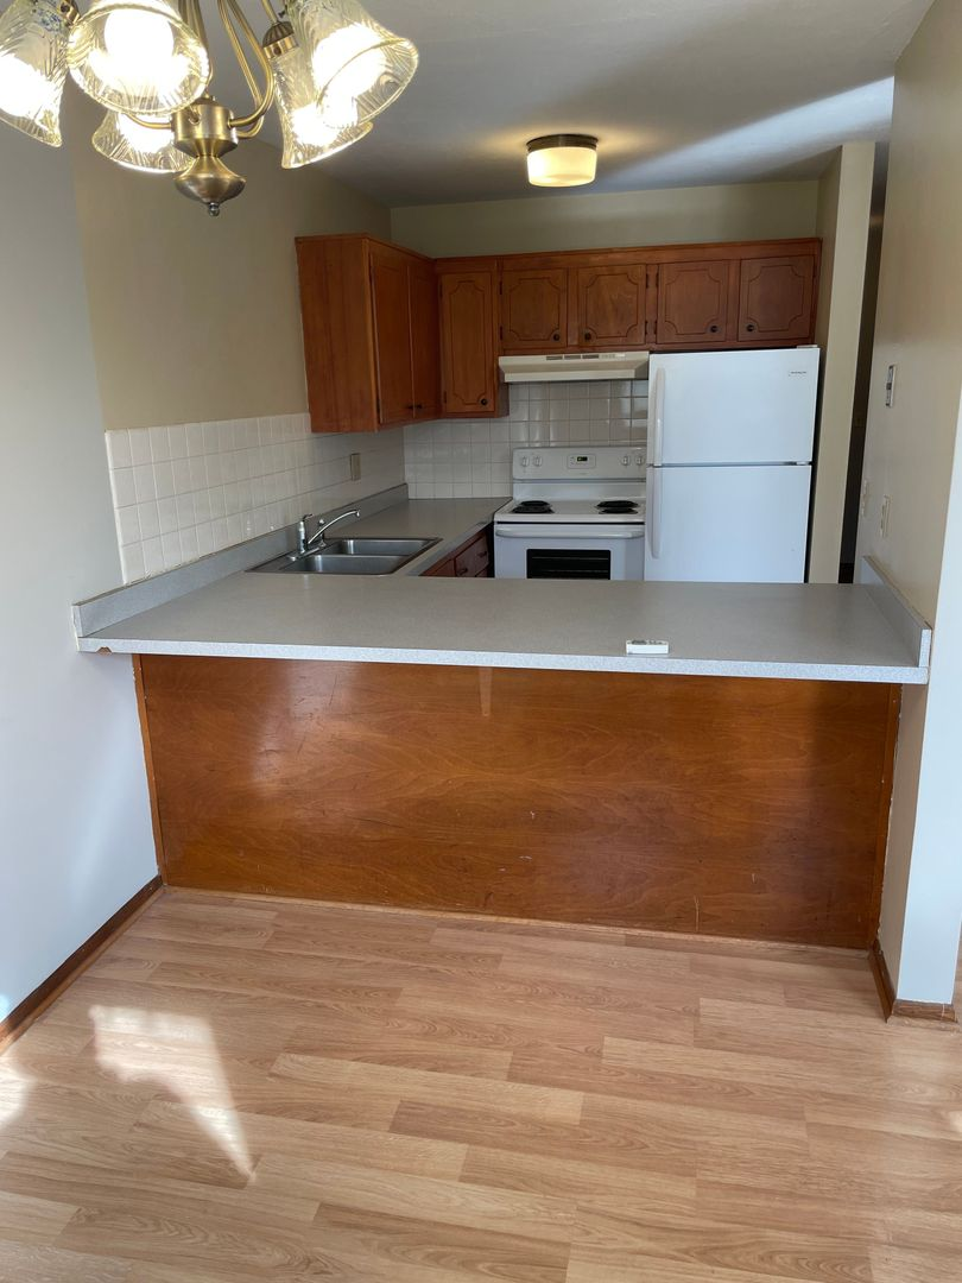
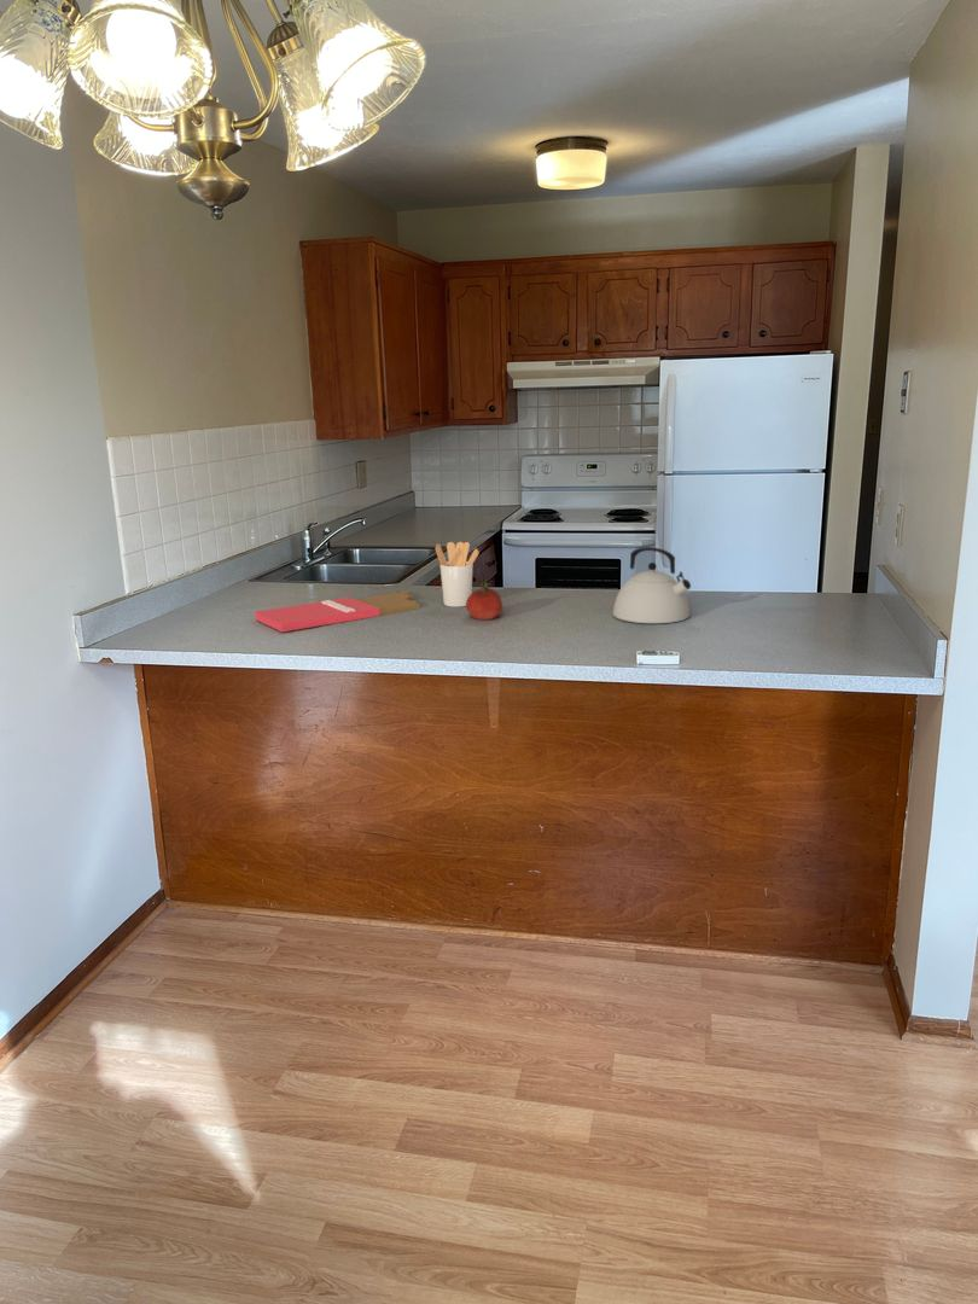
+ kettle (653, 581)
+ utensil holder (456, 572)
+ cutting board (348, 607)
+ fruit (484, 599)
